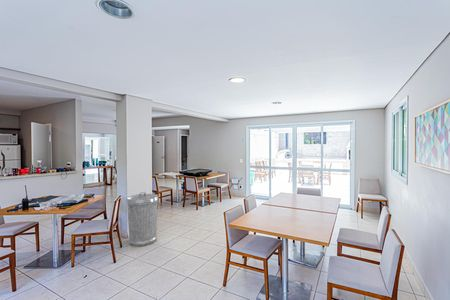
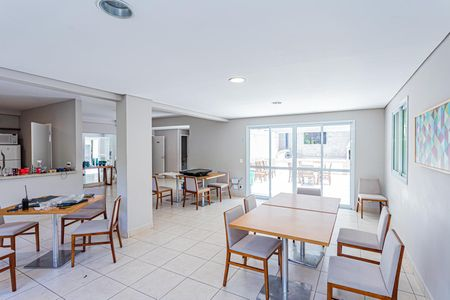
- trash can (142, 216)
